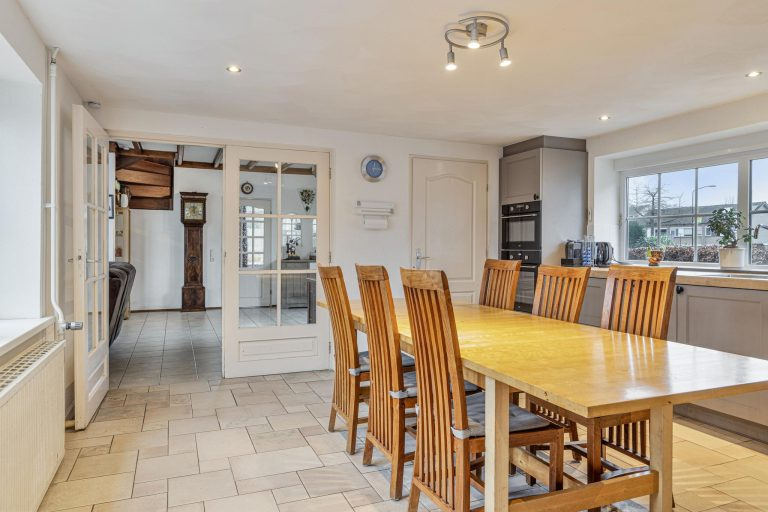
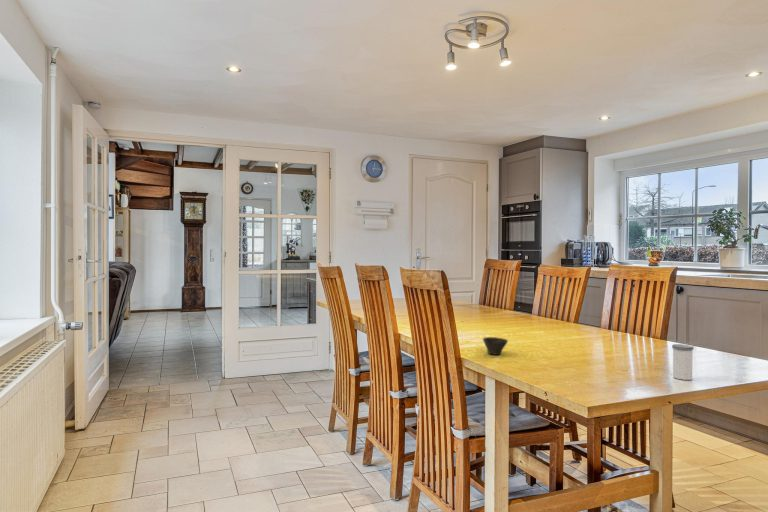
+ salt shaker (682, 361)
+ cup (495, 345)
